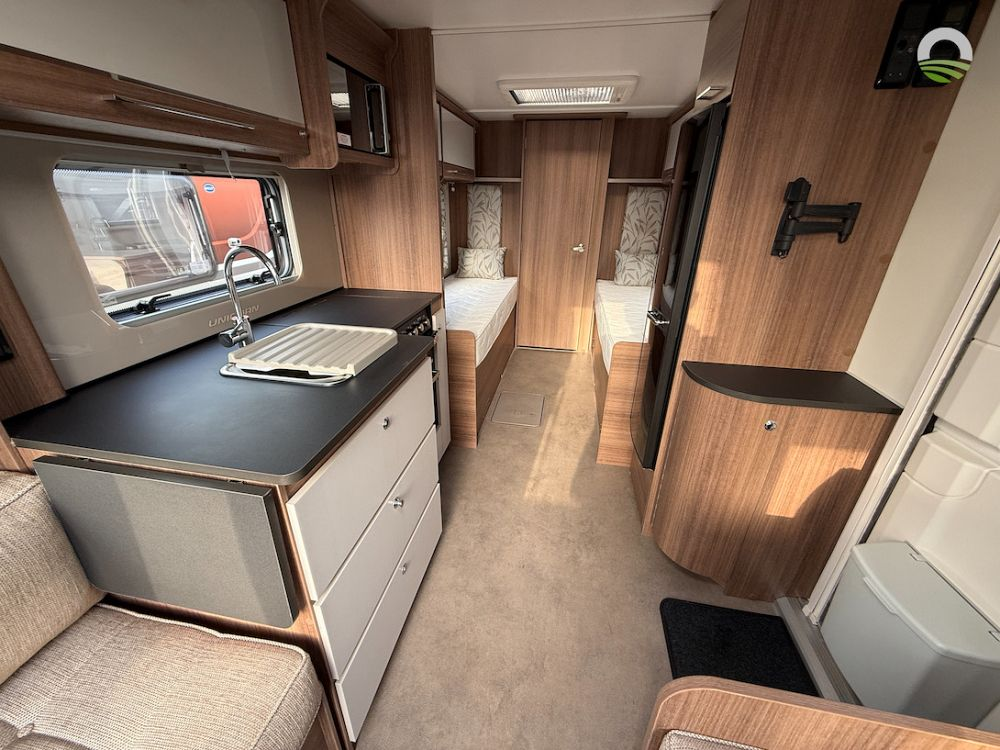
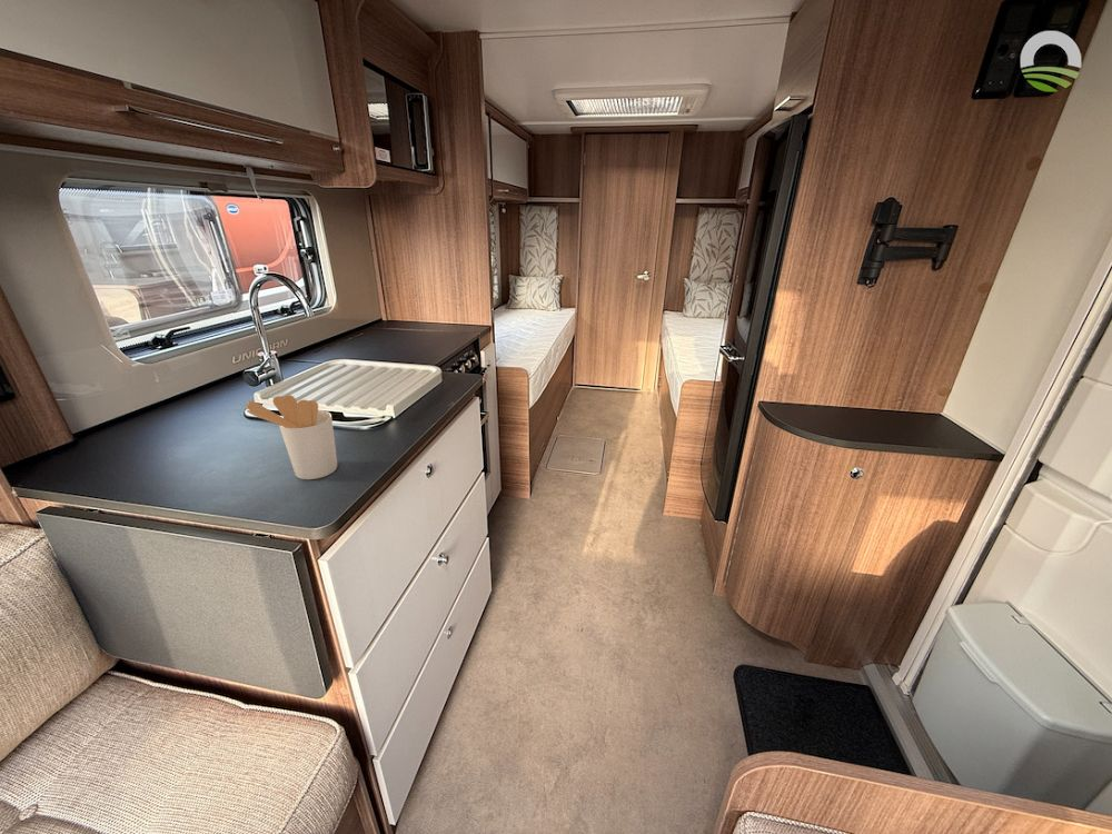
+ utensil holder (295, 435)
